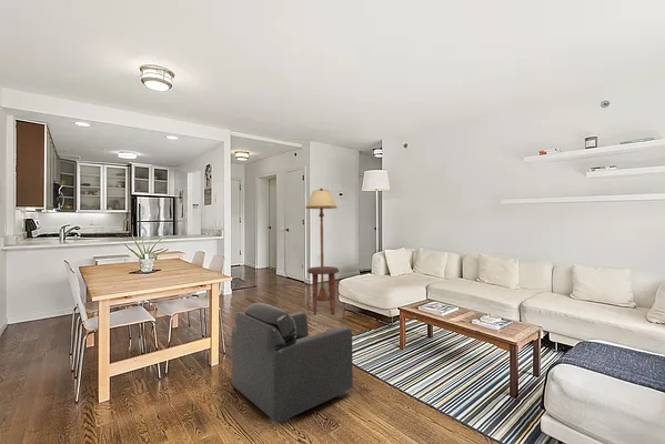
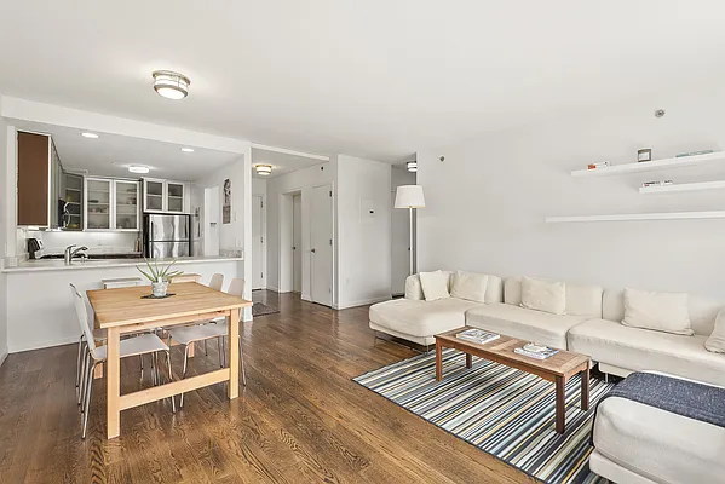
- floor lamp (321, 243)
- side table (329, 290)
- armchair (291, 346)
